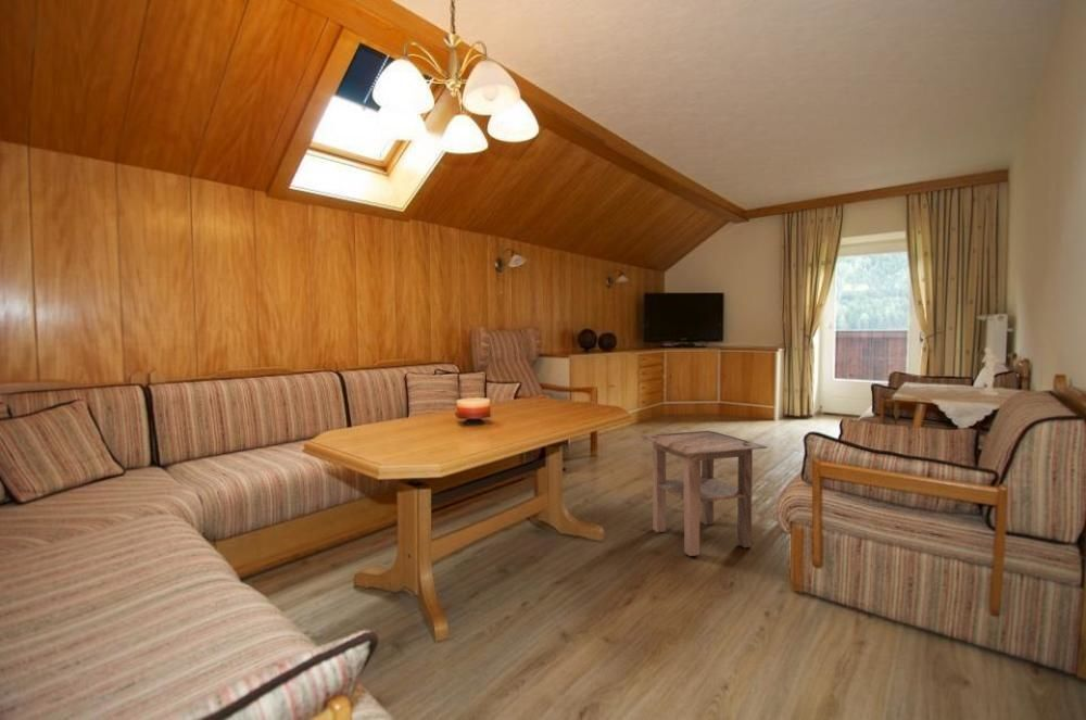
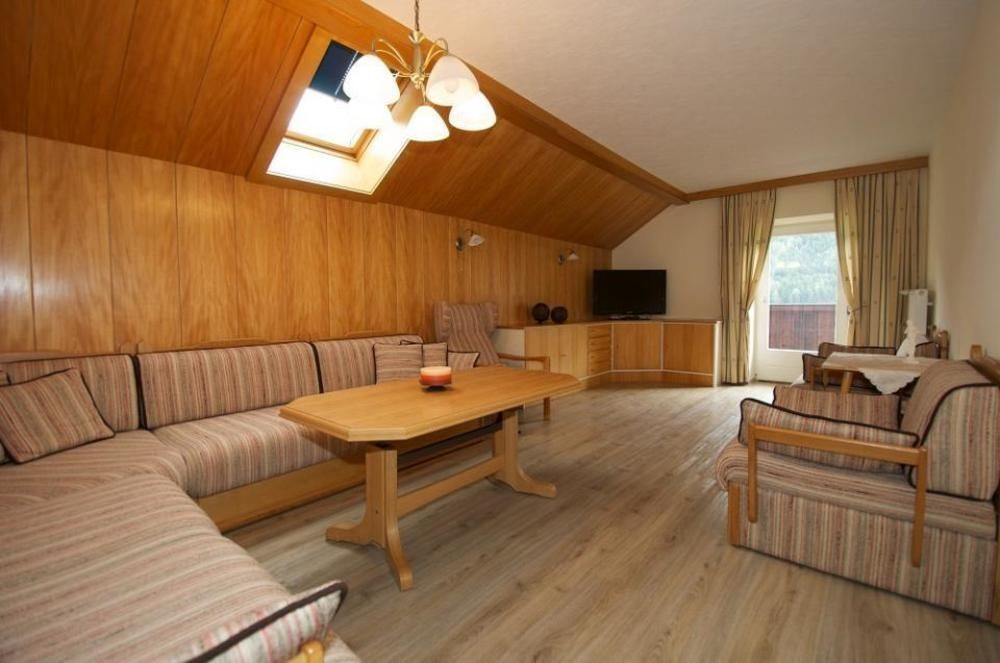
- side table (699, 488)
